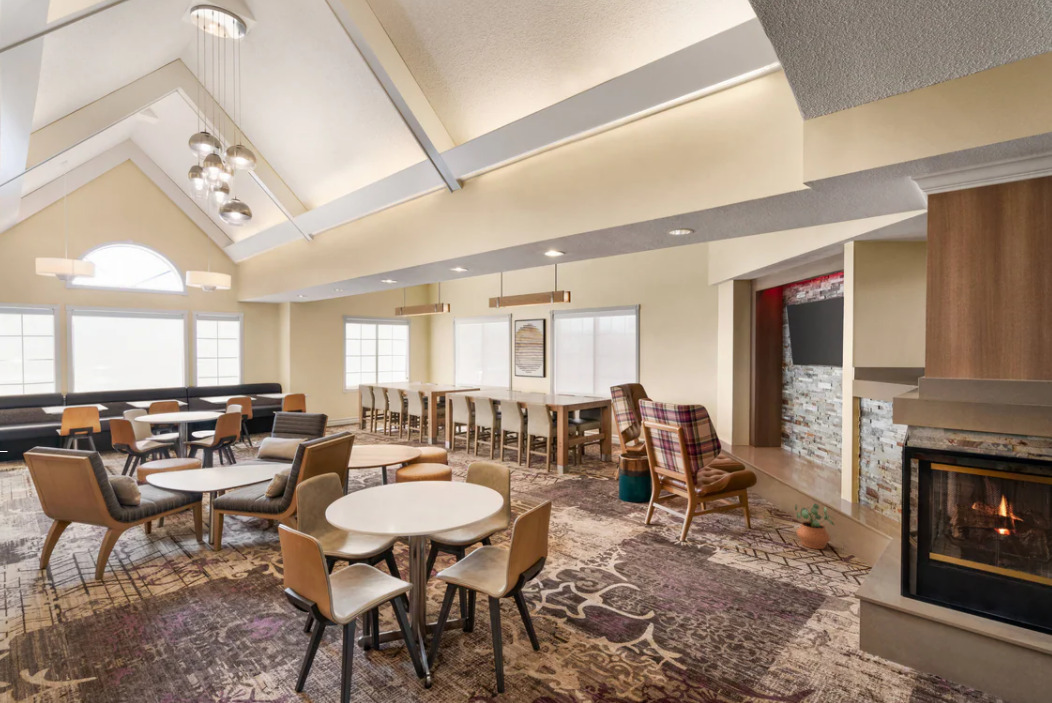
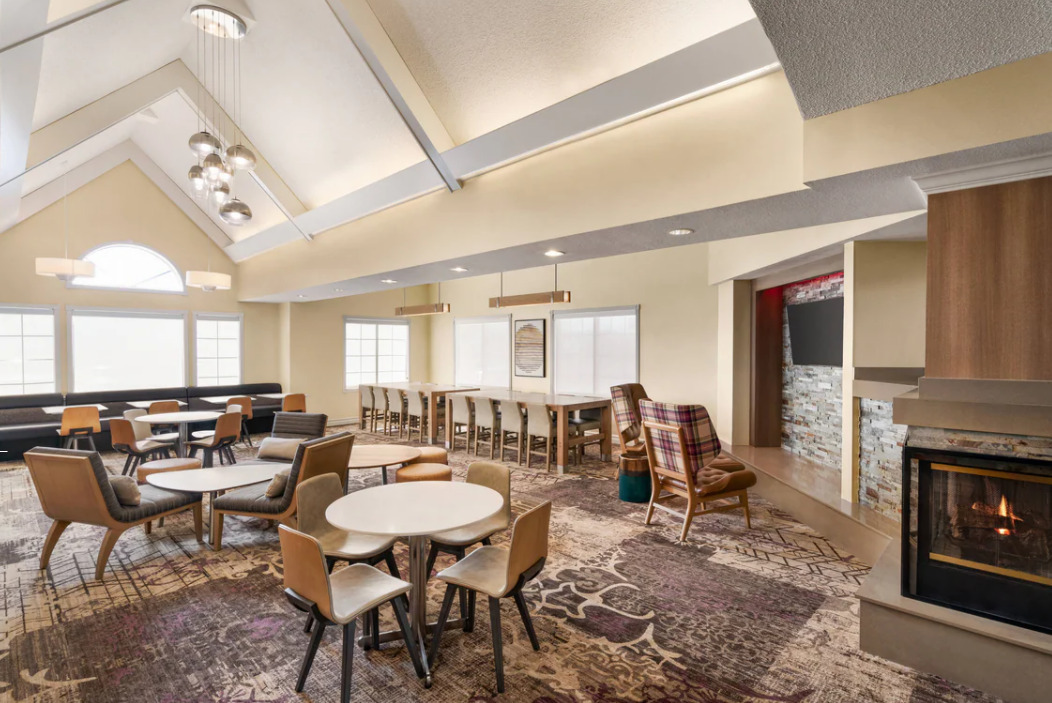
- potted plant (816, 524)
